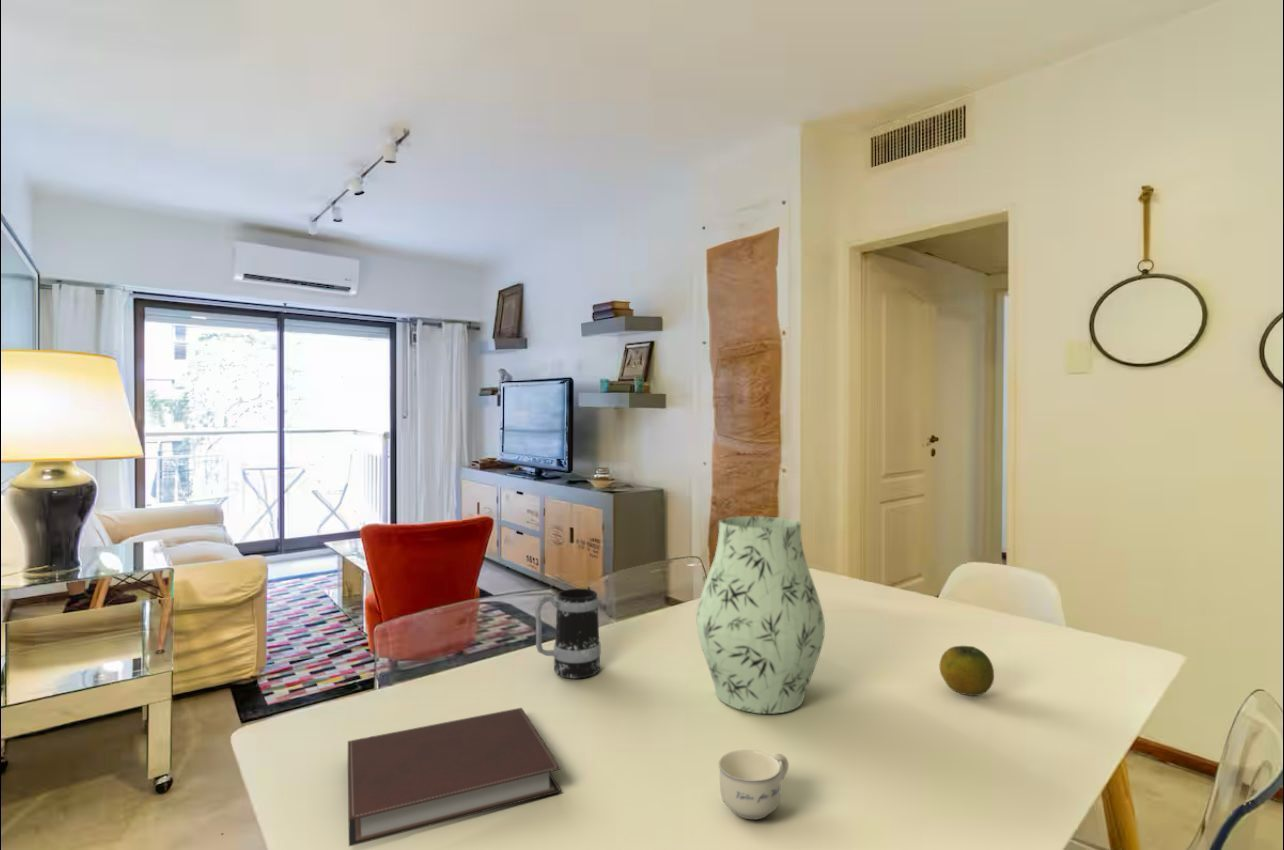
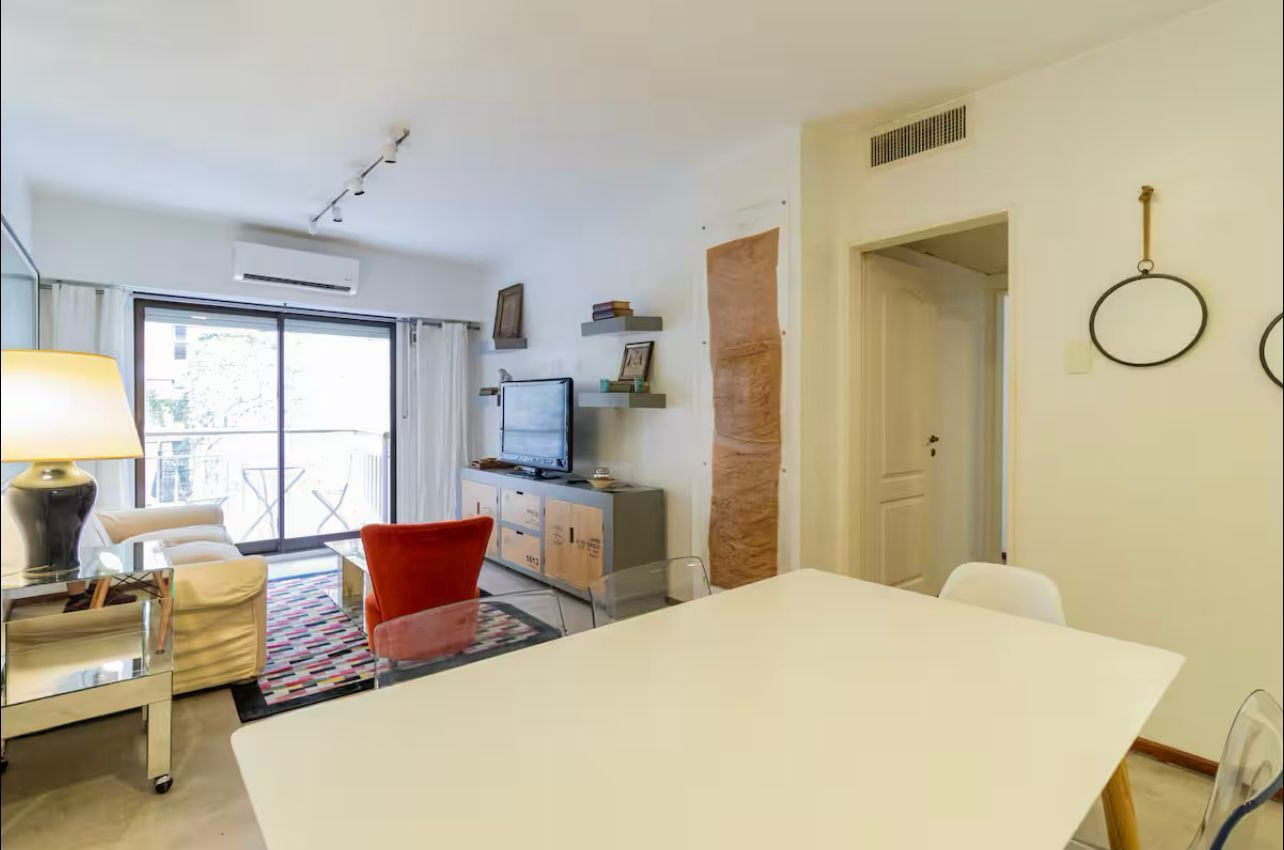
- mug (567, 631)
- fruit (966, 670)
- vase (759, 607)
- notebook (449, 764)
- cup (757, 784)
